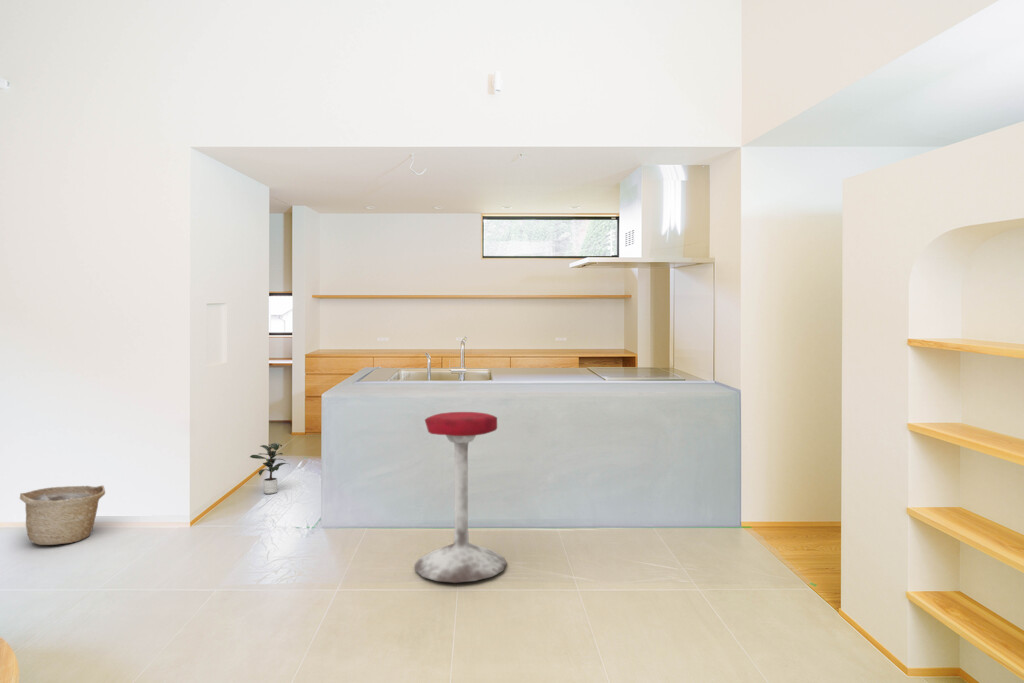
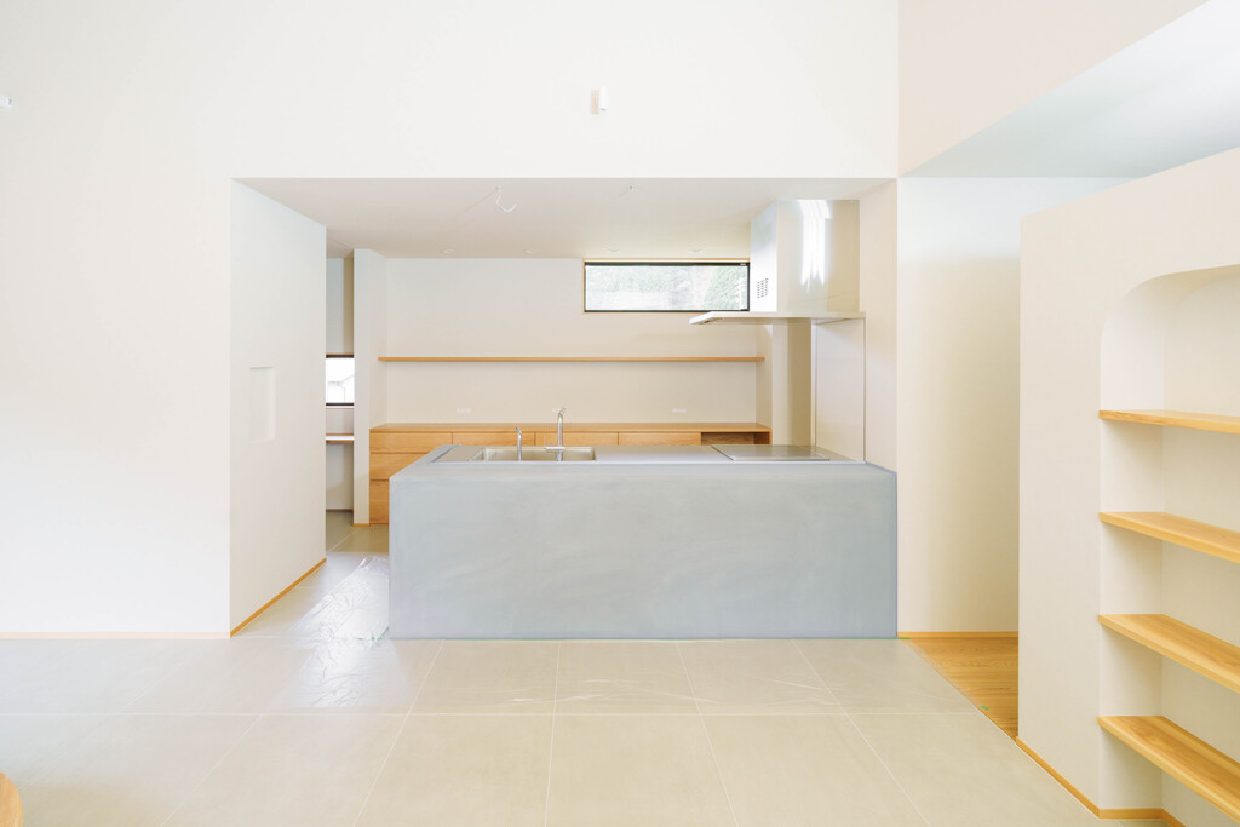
- stool (460, 490)
- basket (63, 512)
- potted plant (271, 466)
